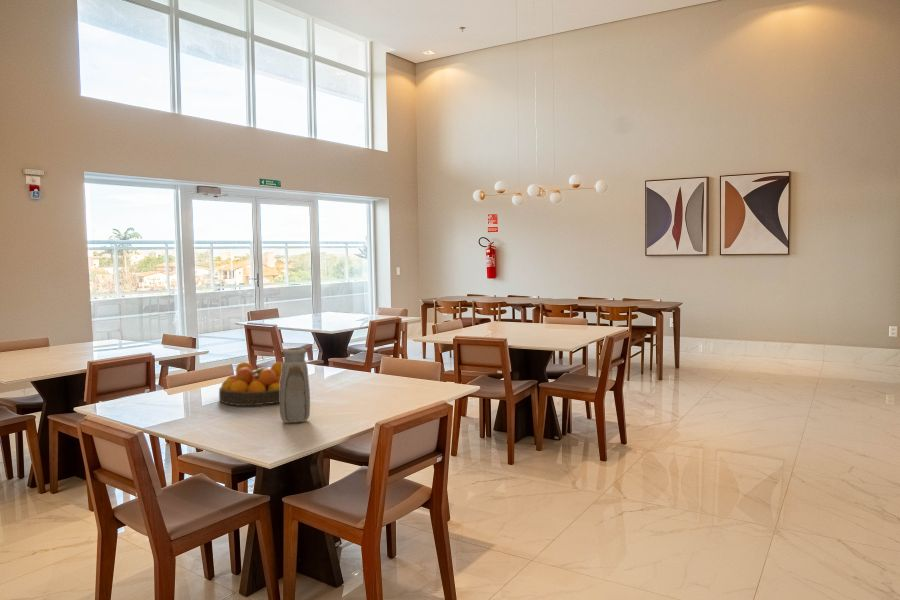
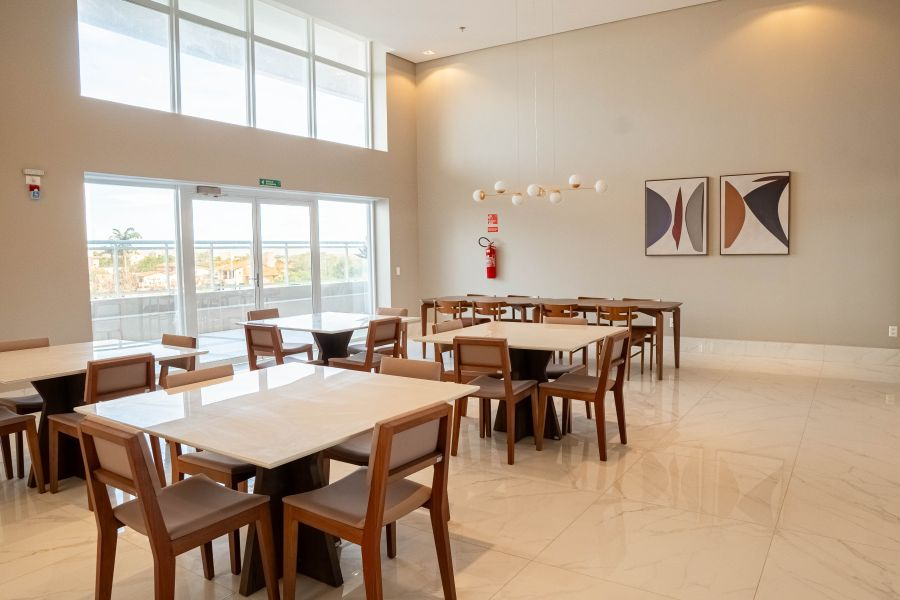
- vase (294, 385)
- fruit bowl (259, 380)
